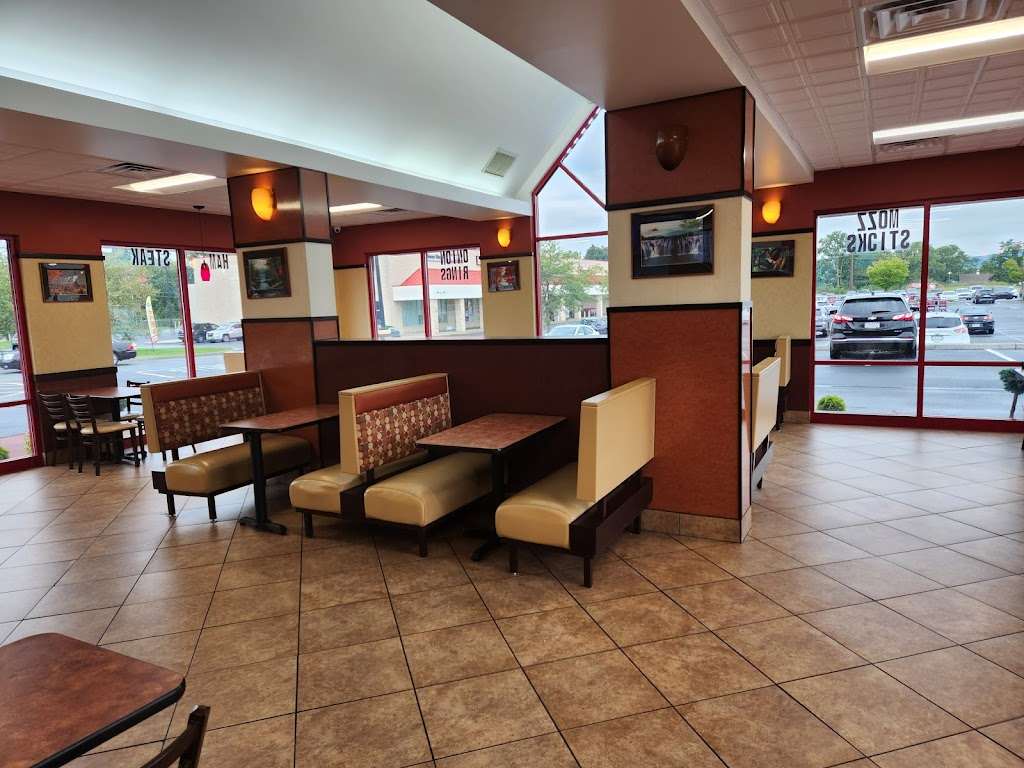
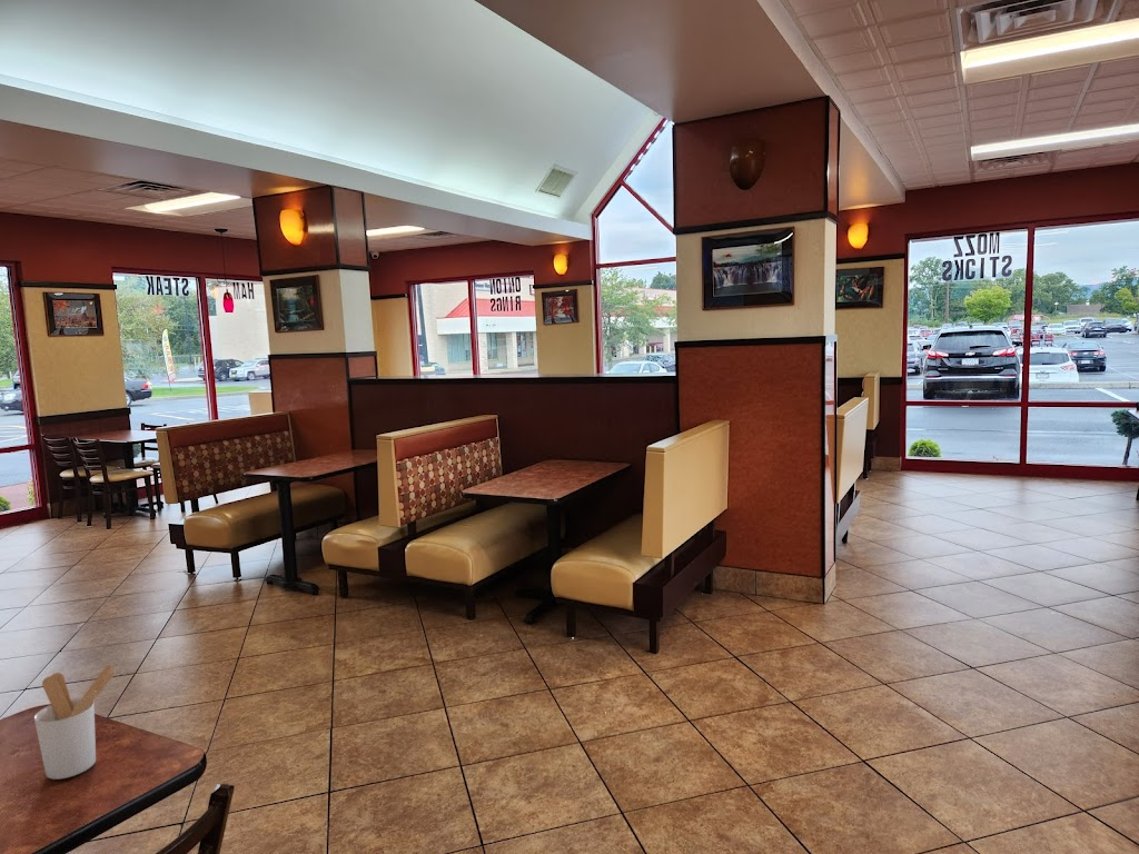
+ utensil holder (80, 718)
